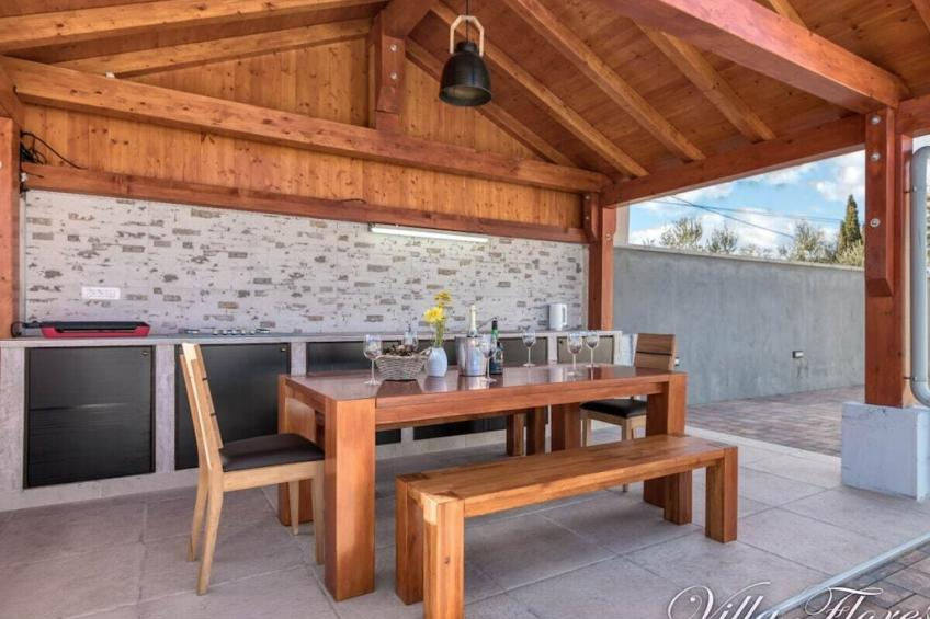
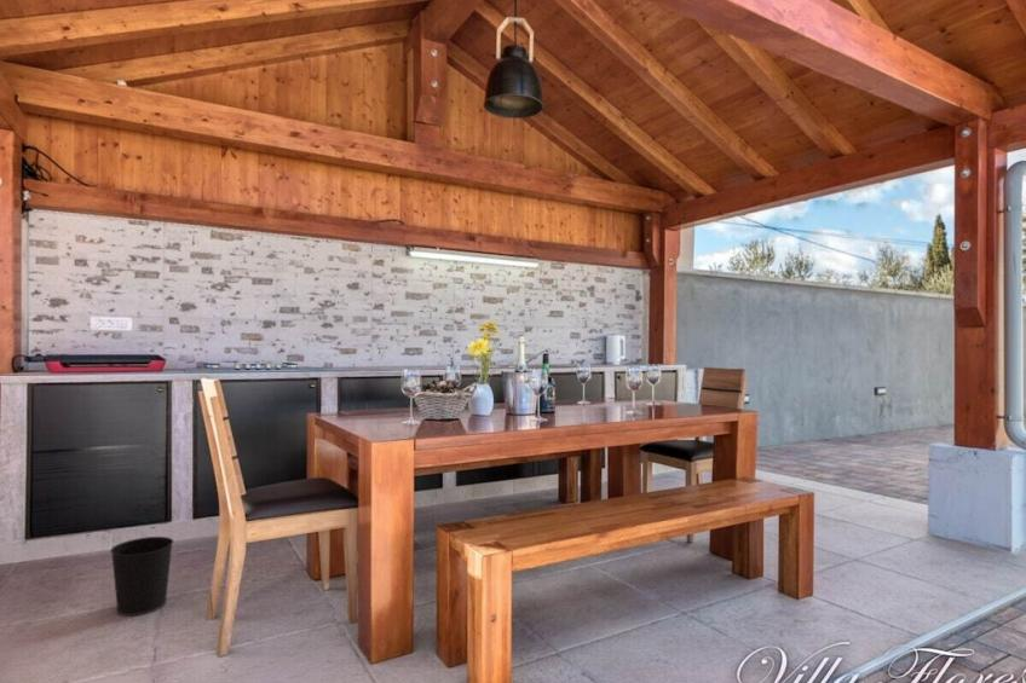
+ wastebasket (142, 575)
